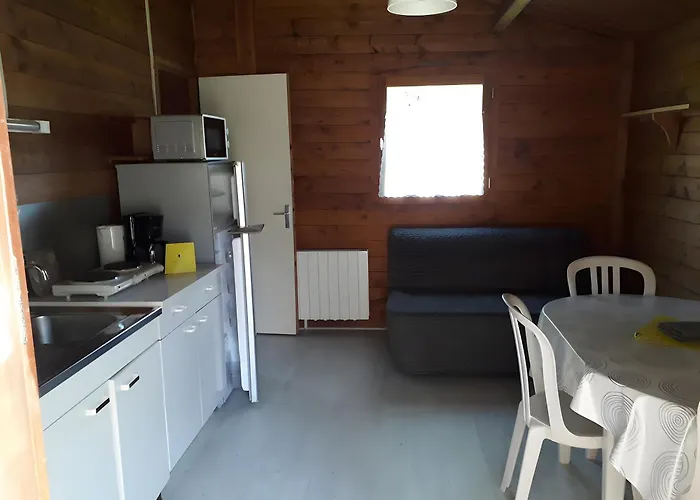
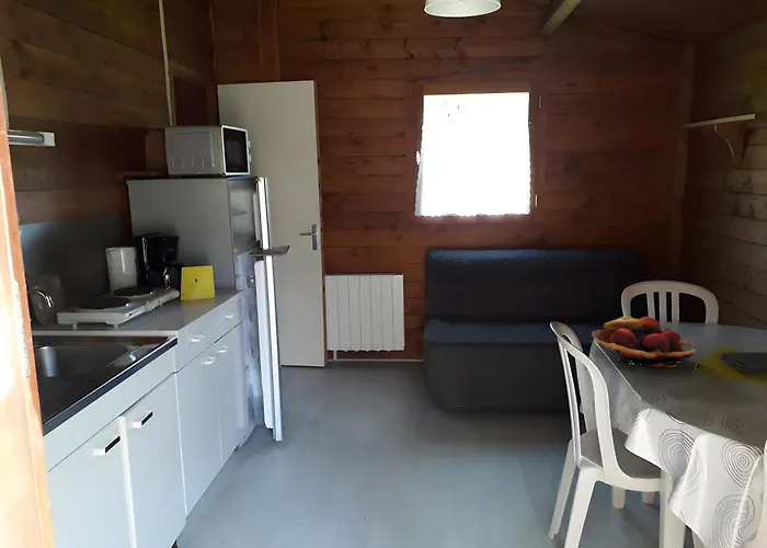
+ fruit basket (640, 338)
